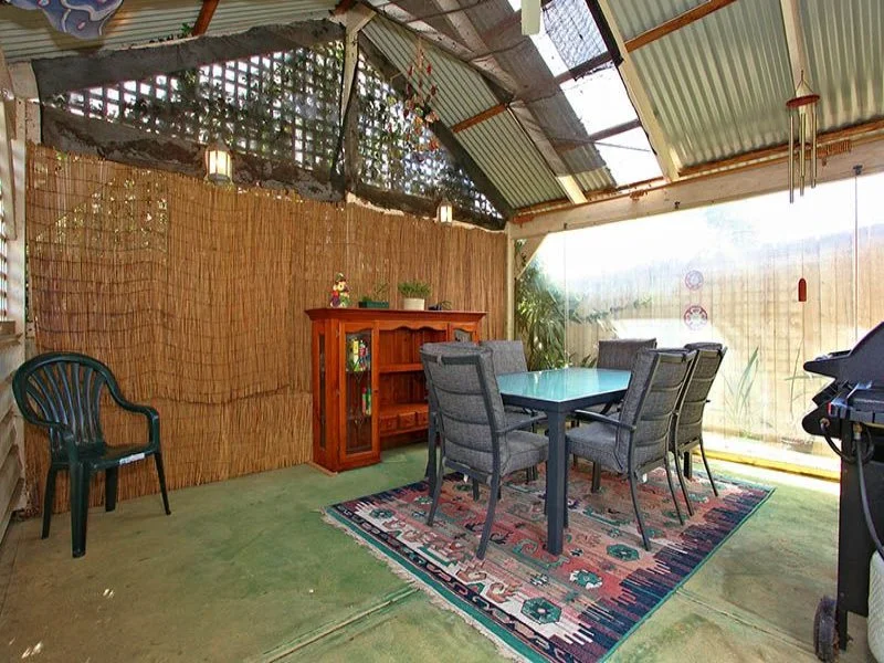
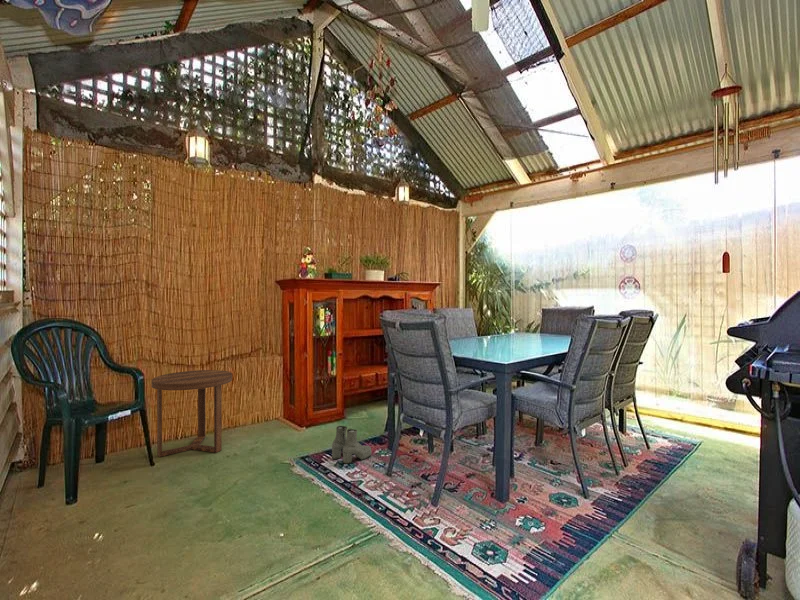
+ side table (198, 412)
+ boots (351, 441)
